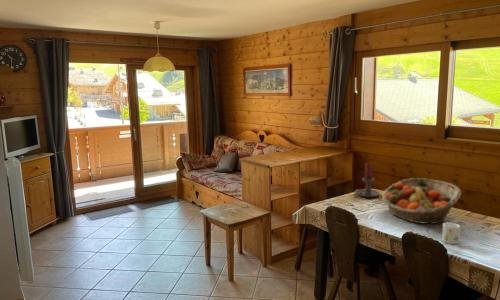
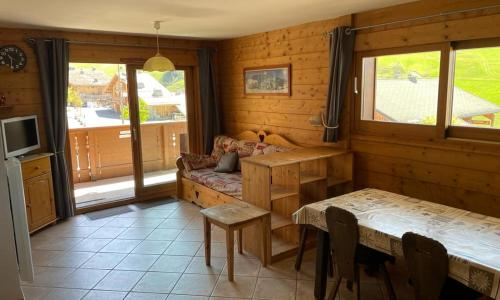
- fruit basket (419, 199)
- mug (452, 232)
- candle holder (365, 179)
